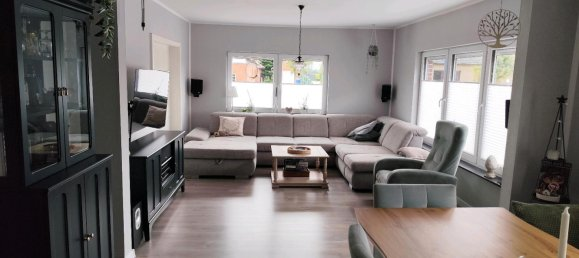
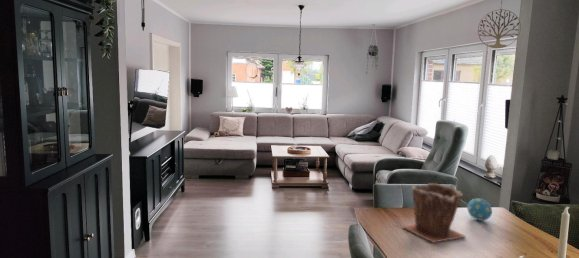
+ decorative egg (479, 209)
+ plant pot (435, 210)
